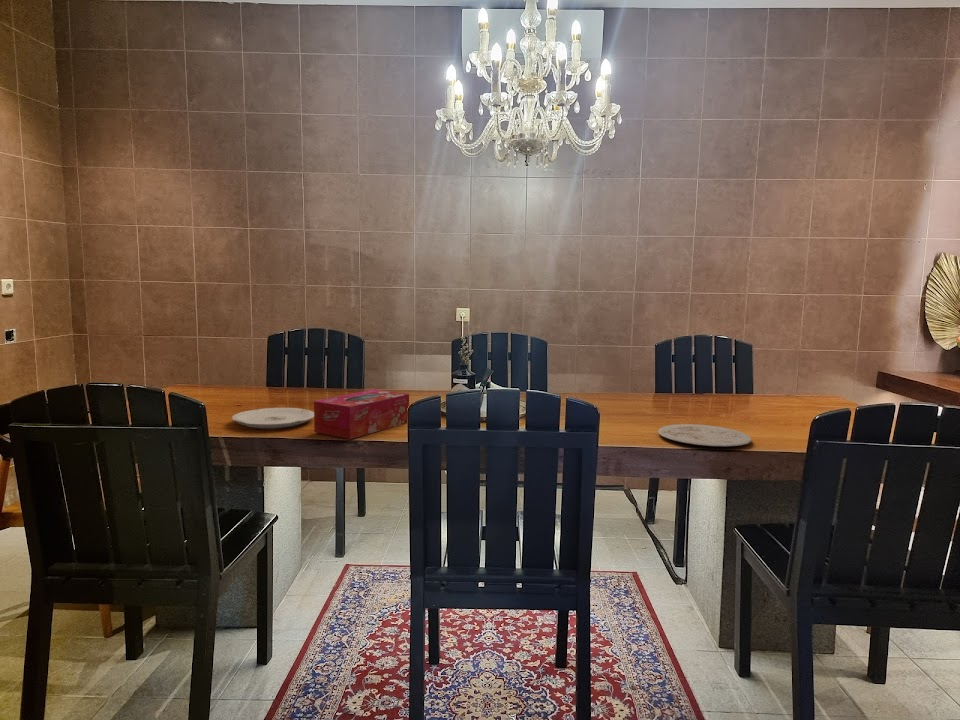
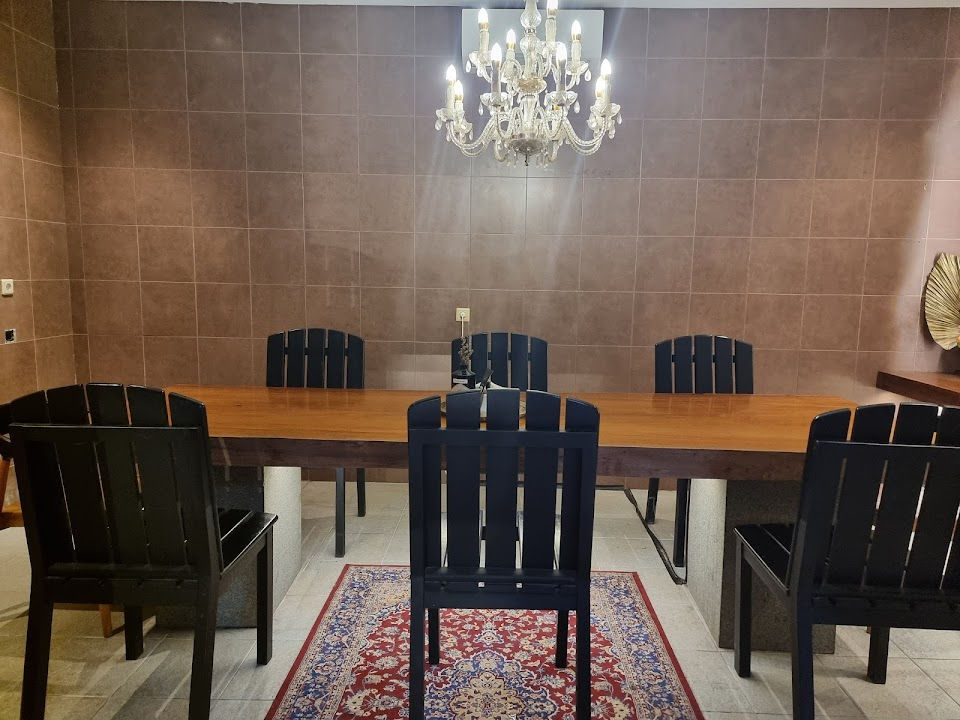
- plate (703, 435)
- plate (274, 418)
- tissue box (363, 412)
